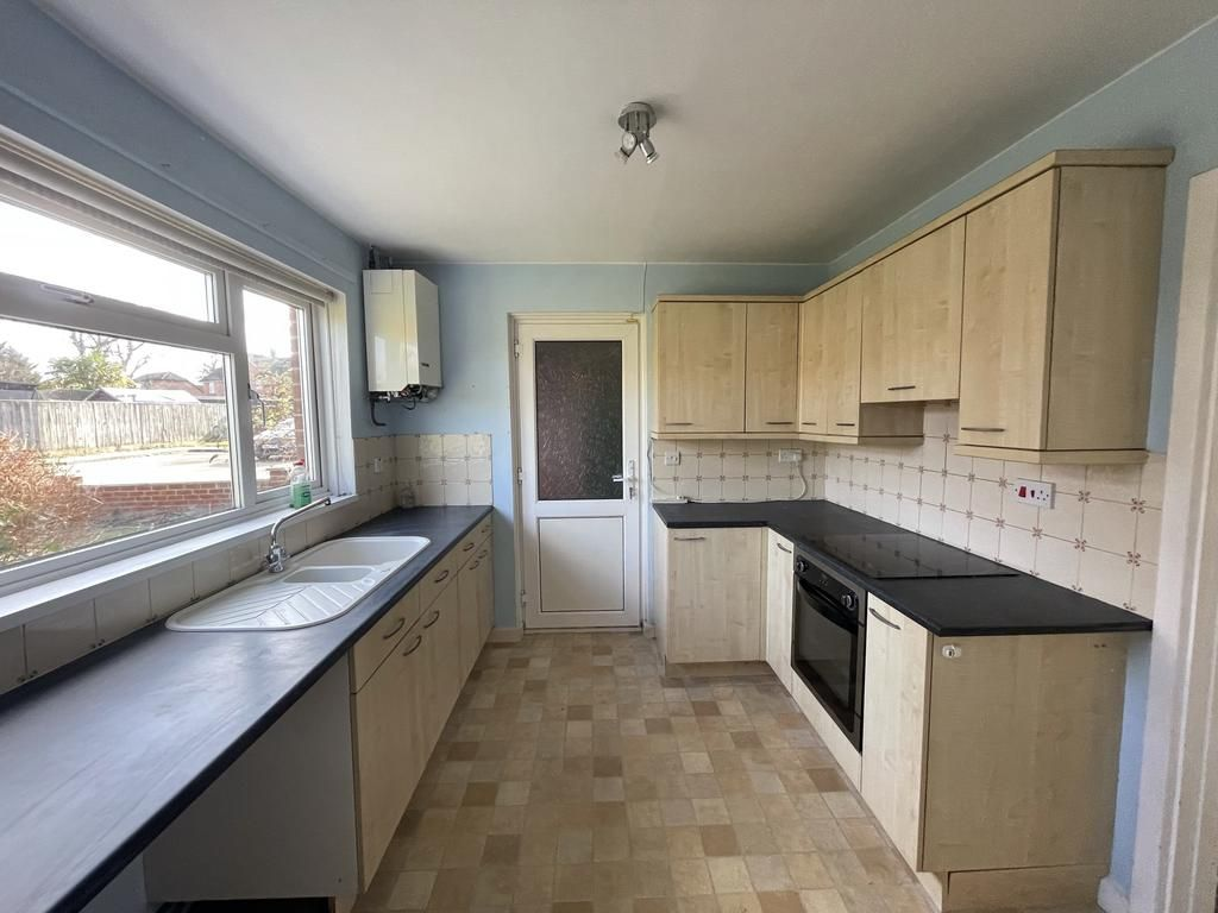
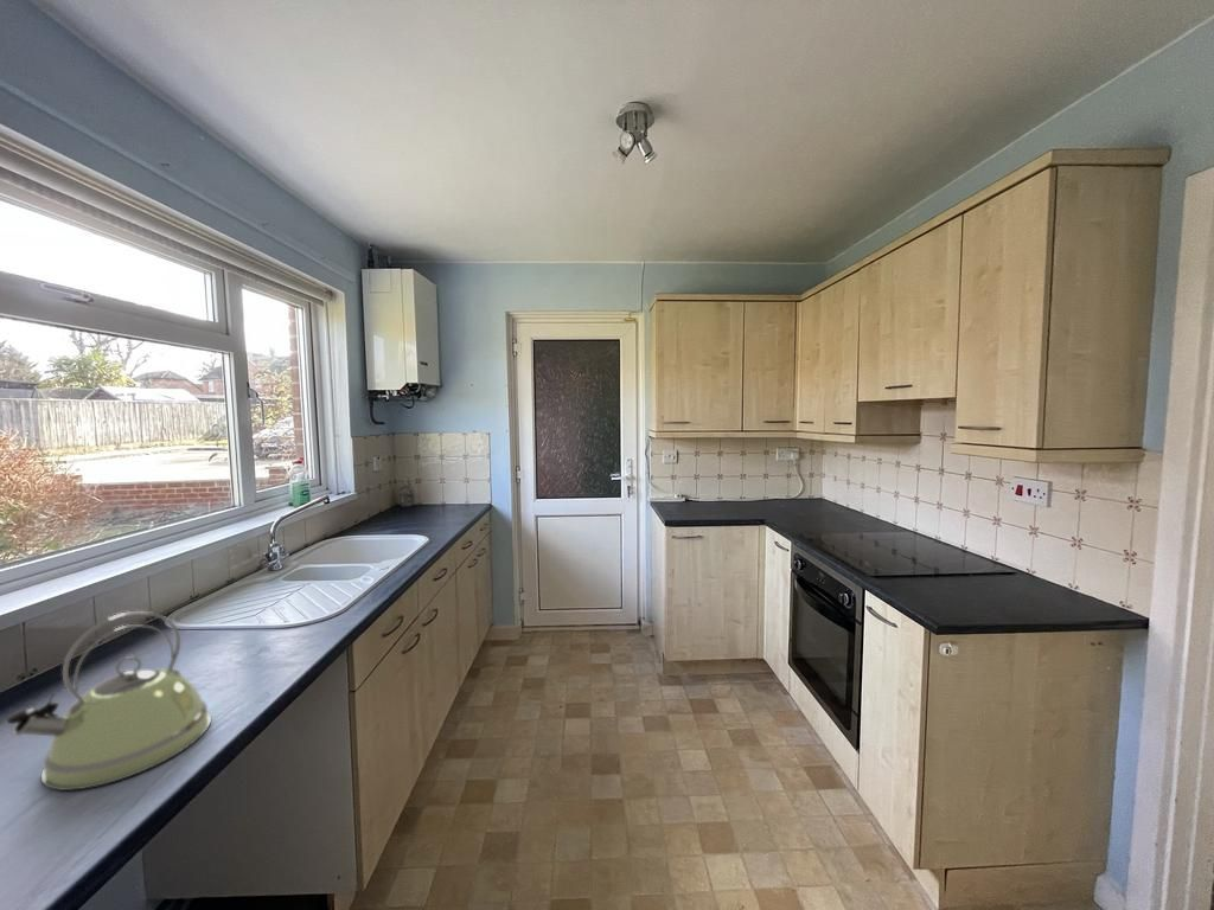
+ kettle (116, 682)
